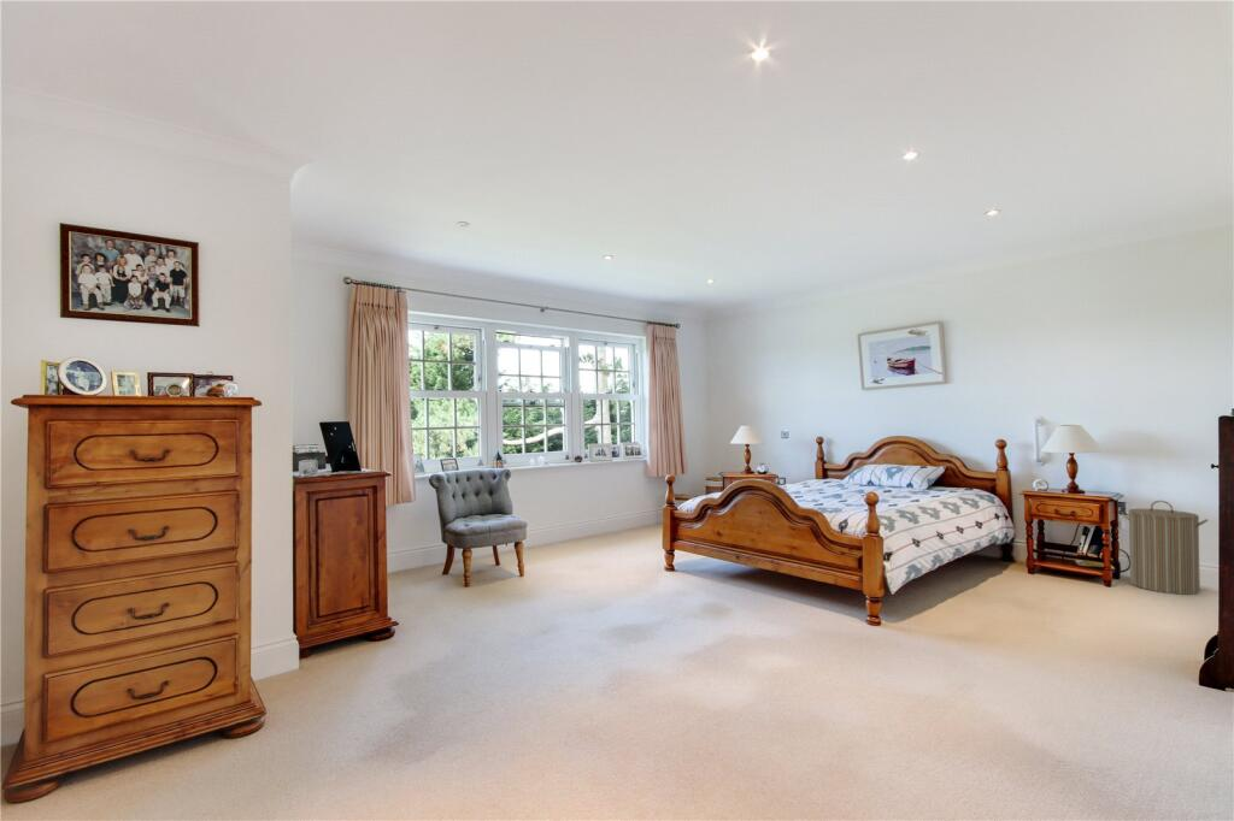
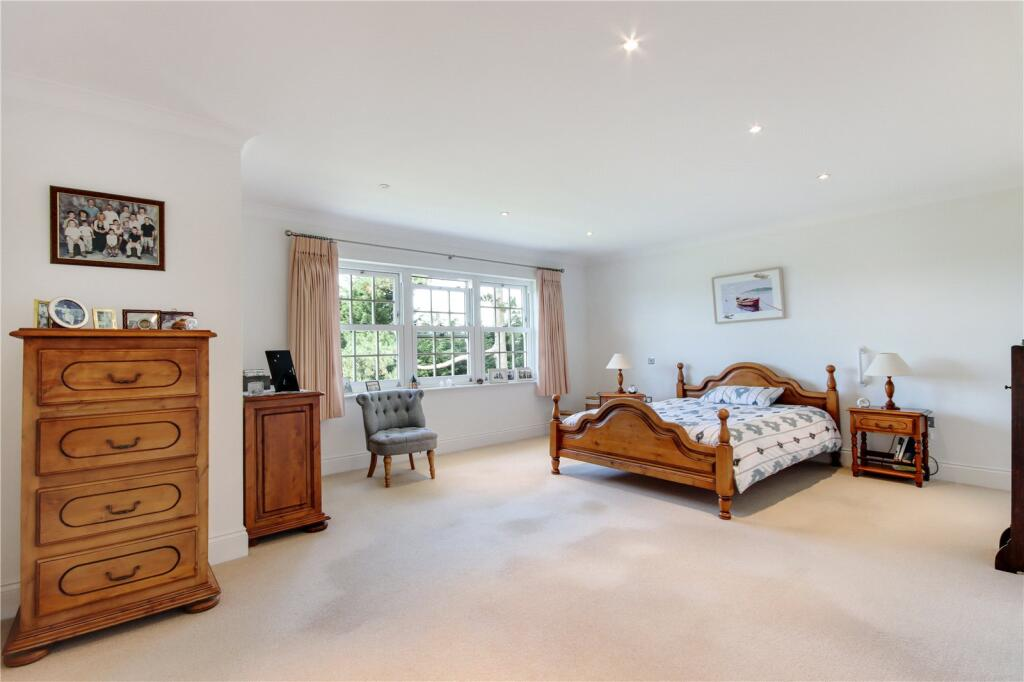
- laundry hamper (1163, 543)
